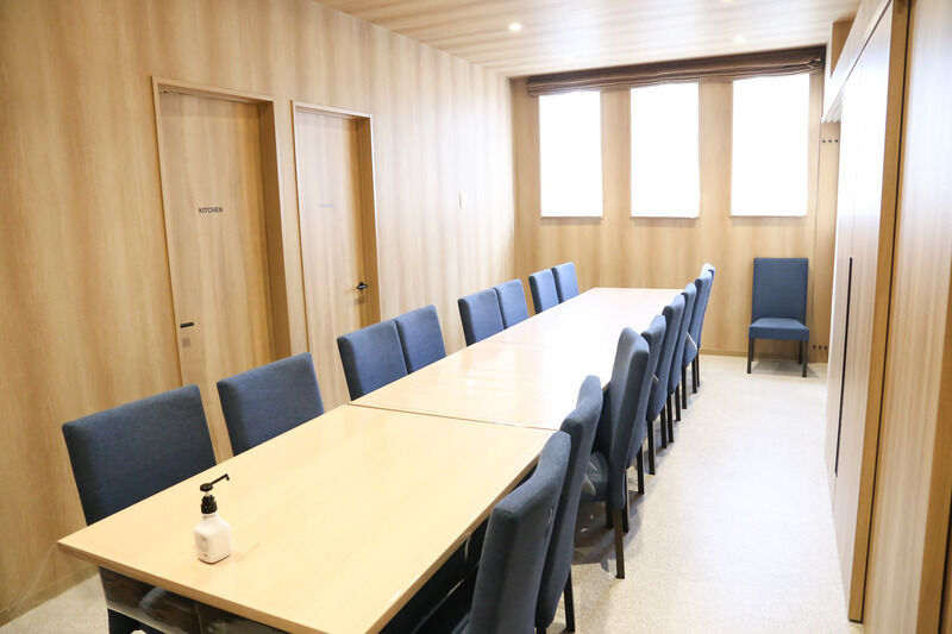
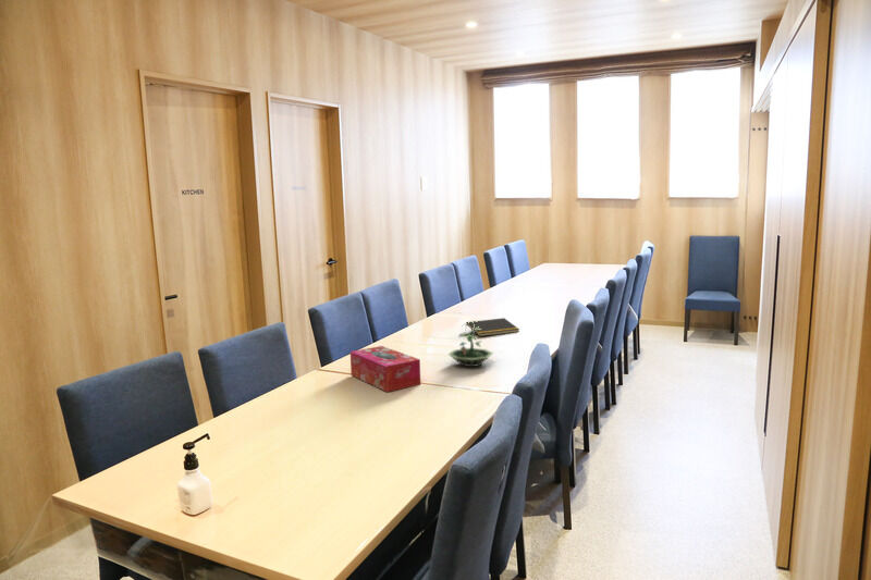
+ terrarium (471, 330)
+ notepad (492, 326)
+ tissue box (384, 367)
